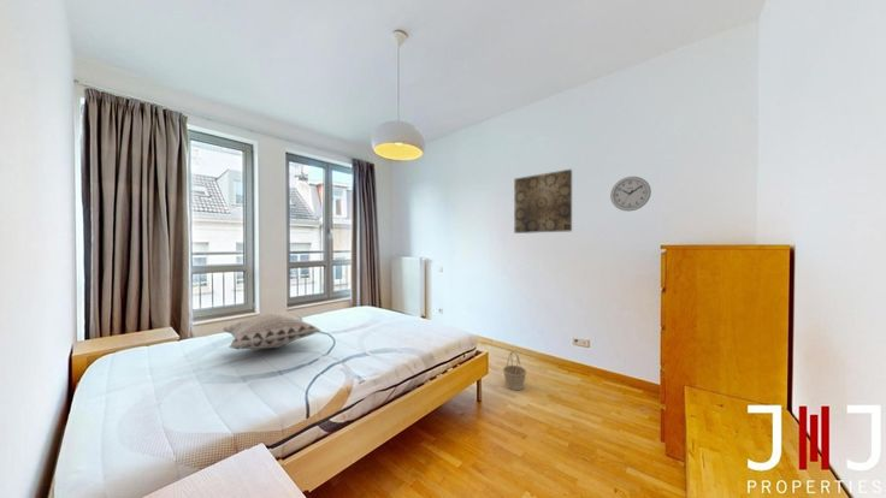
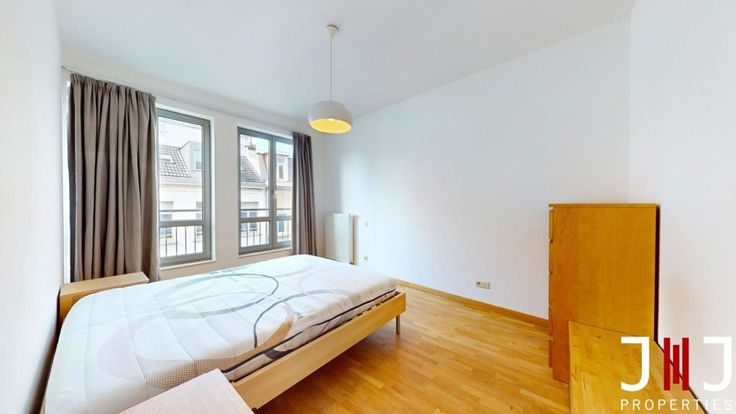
- decorative pillow (271, 330)
- wall clock (630, 194)
- wall art (541, 203)
- basket (514, 368)
